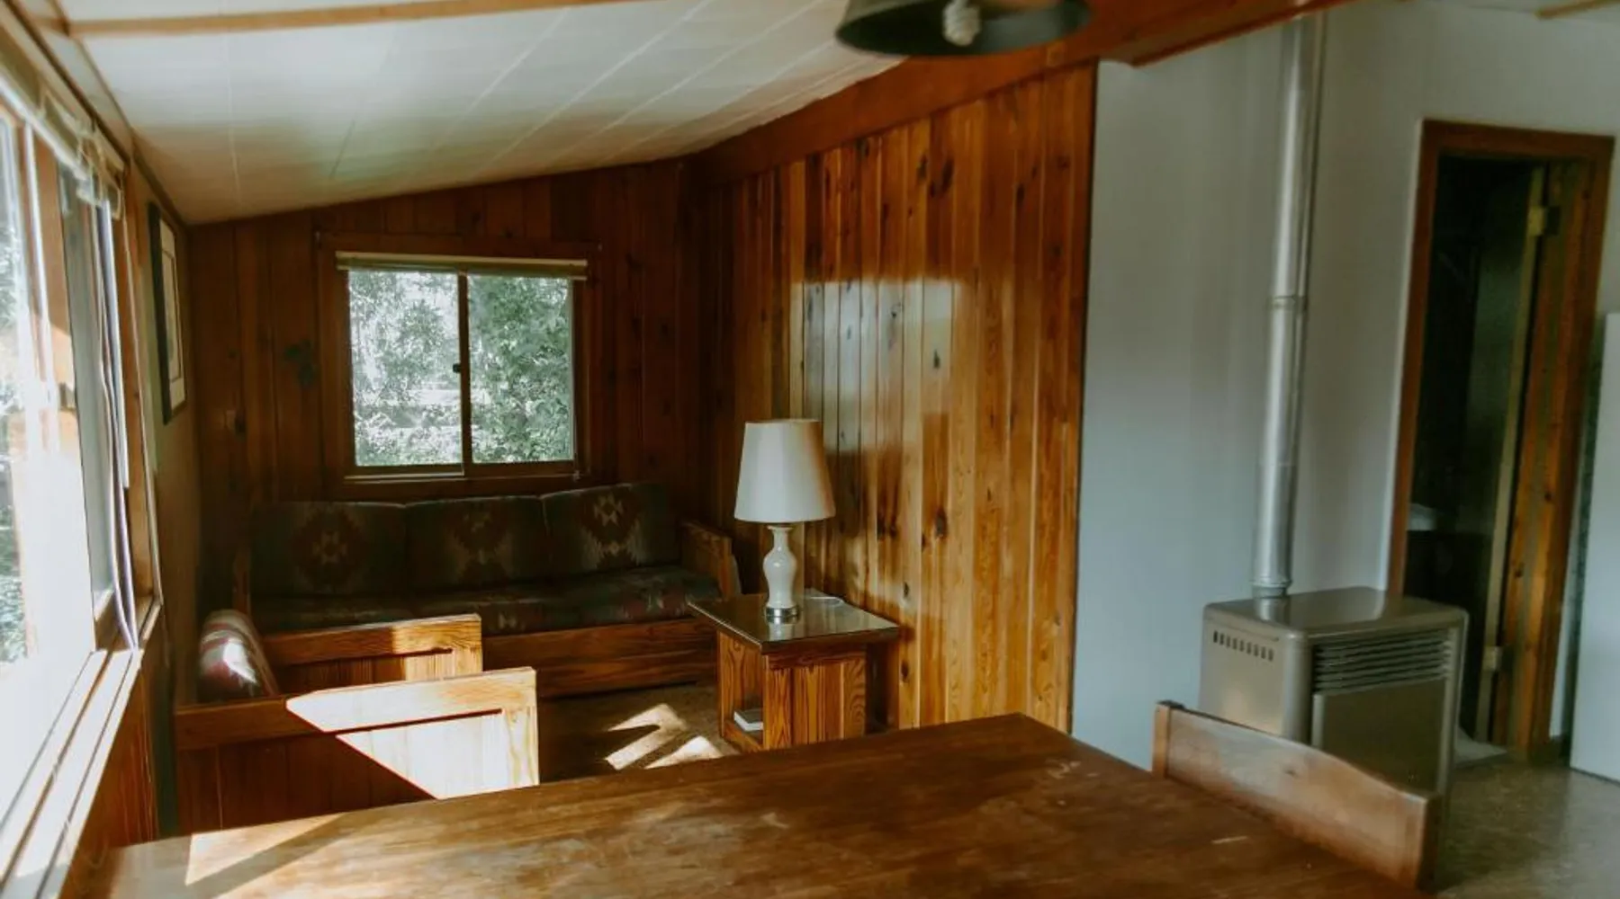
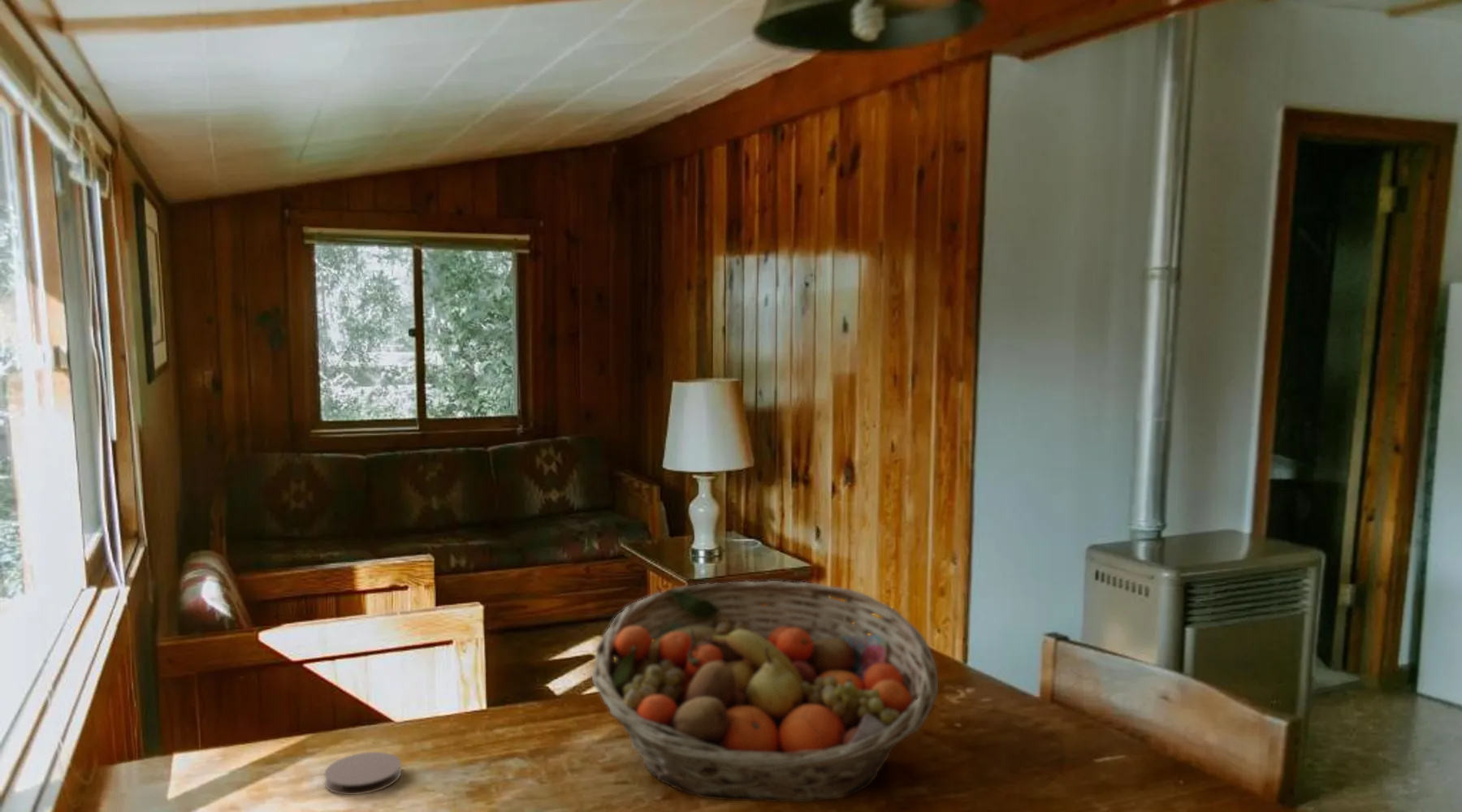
+ fruit basket (763, 684)
+ coaster (363, 772)
